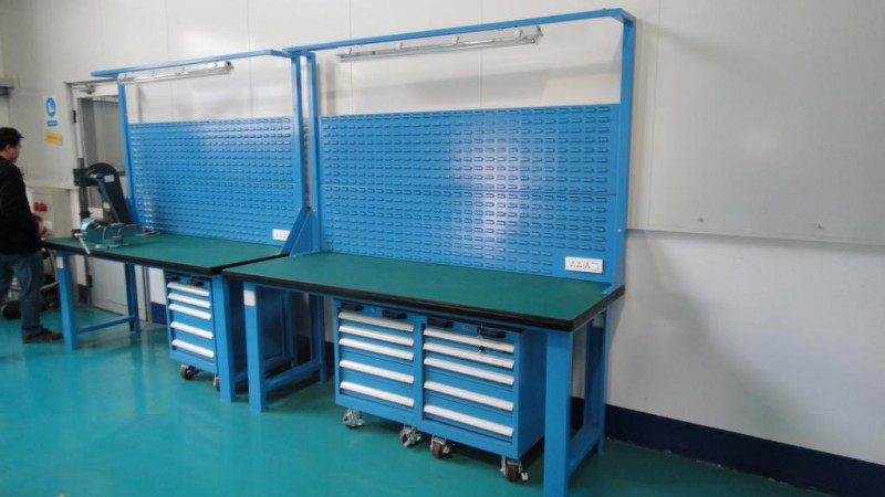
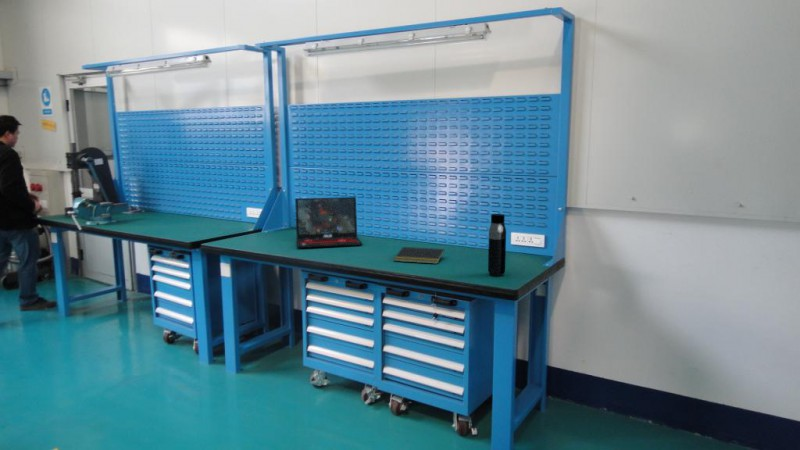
+ water bottle (497, 244)
+ laptop (327, 221)
+ notepad (419, 254)
